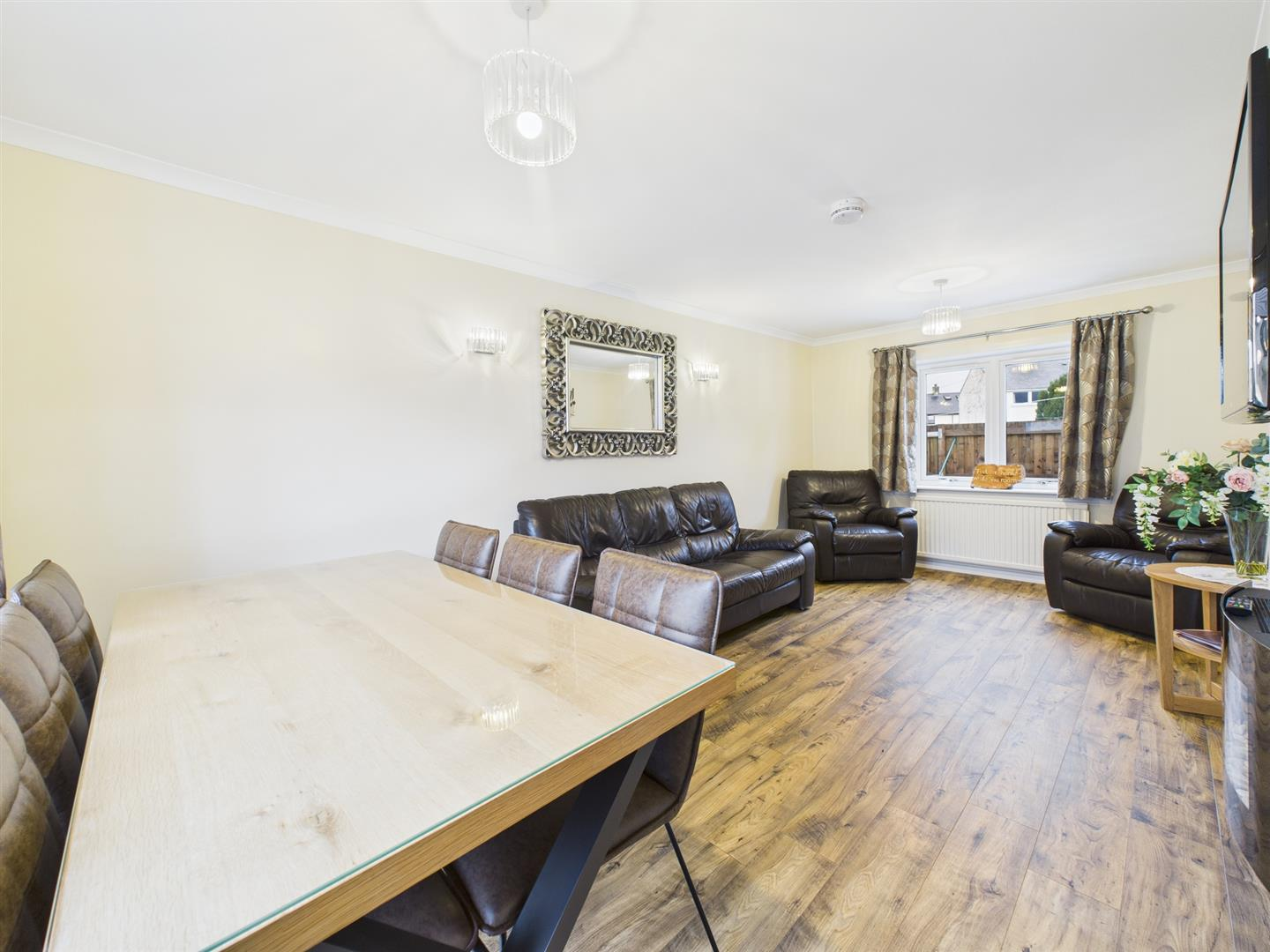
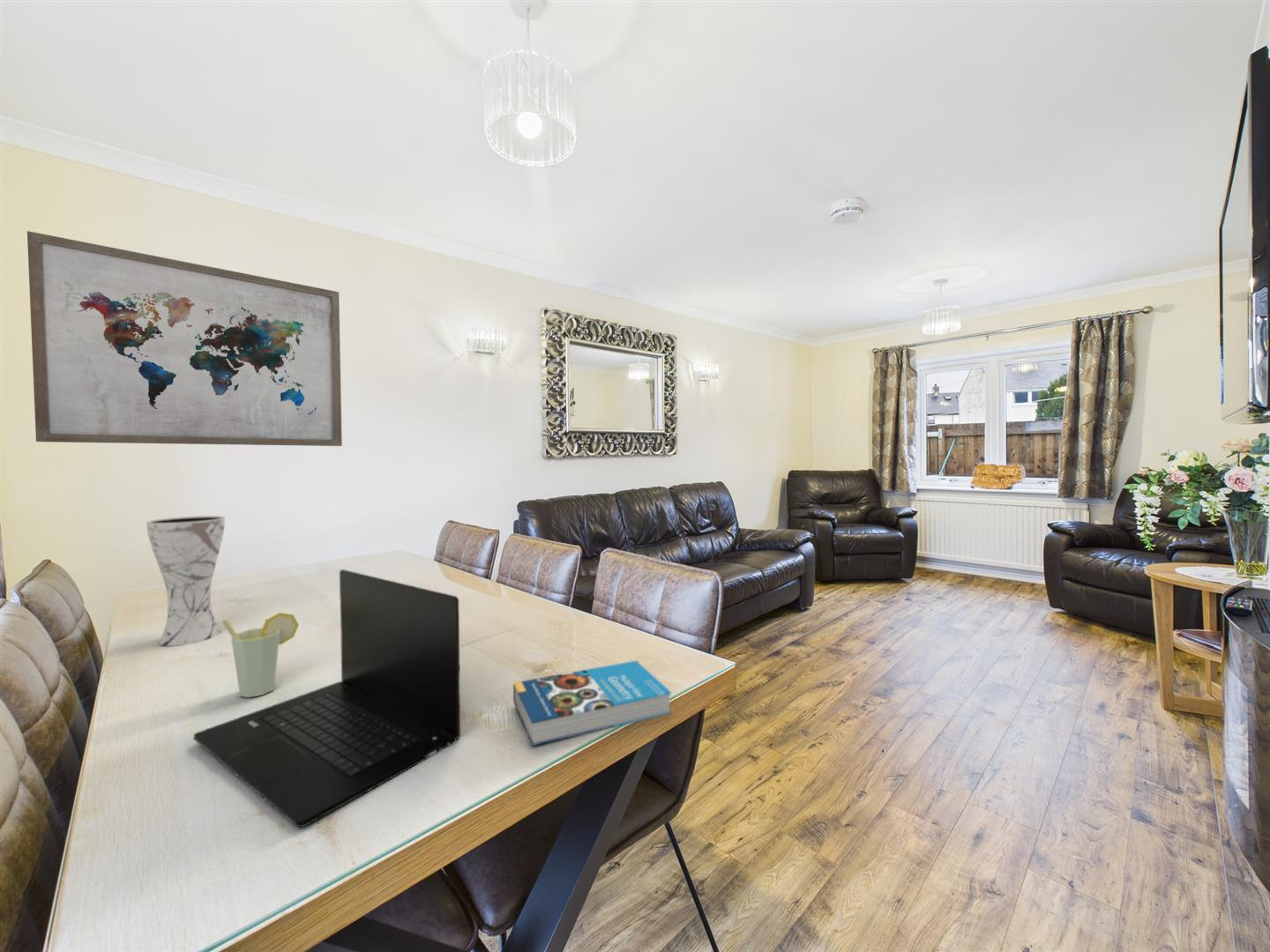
+ book (590, 696)
+ laptop (341, 669)
+ cup (263, 651)
+ wall art (209, 355)
+ vase (189, 578)
